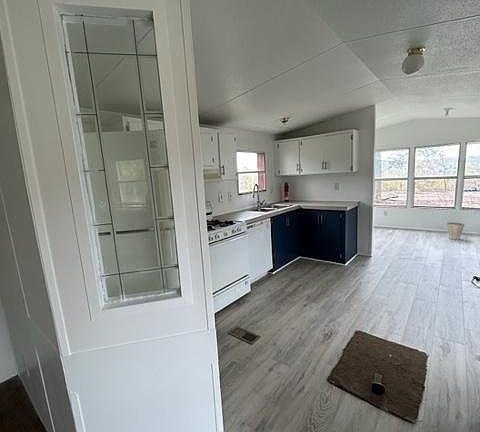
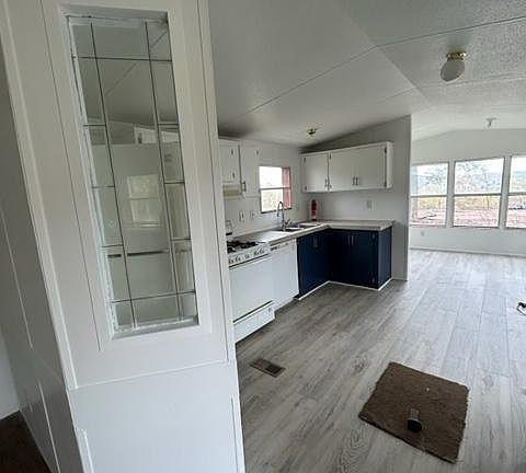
- waste basket (455, 231)
